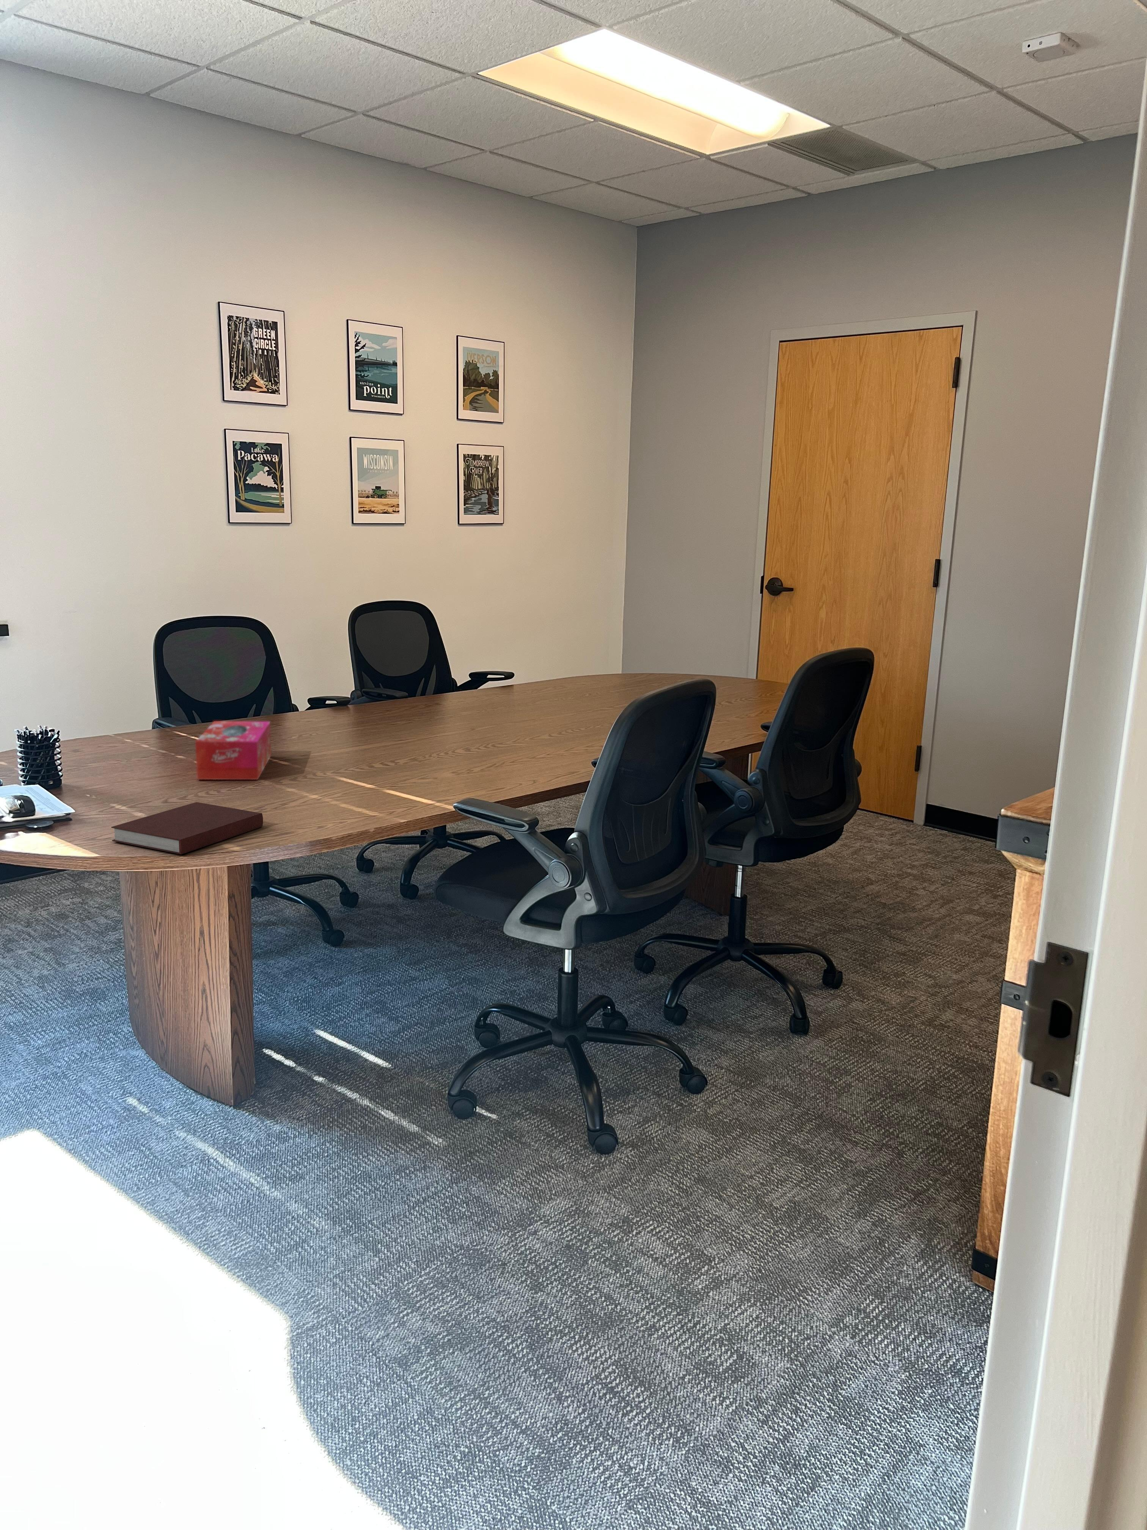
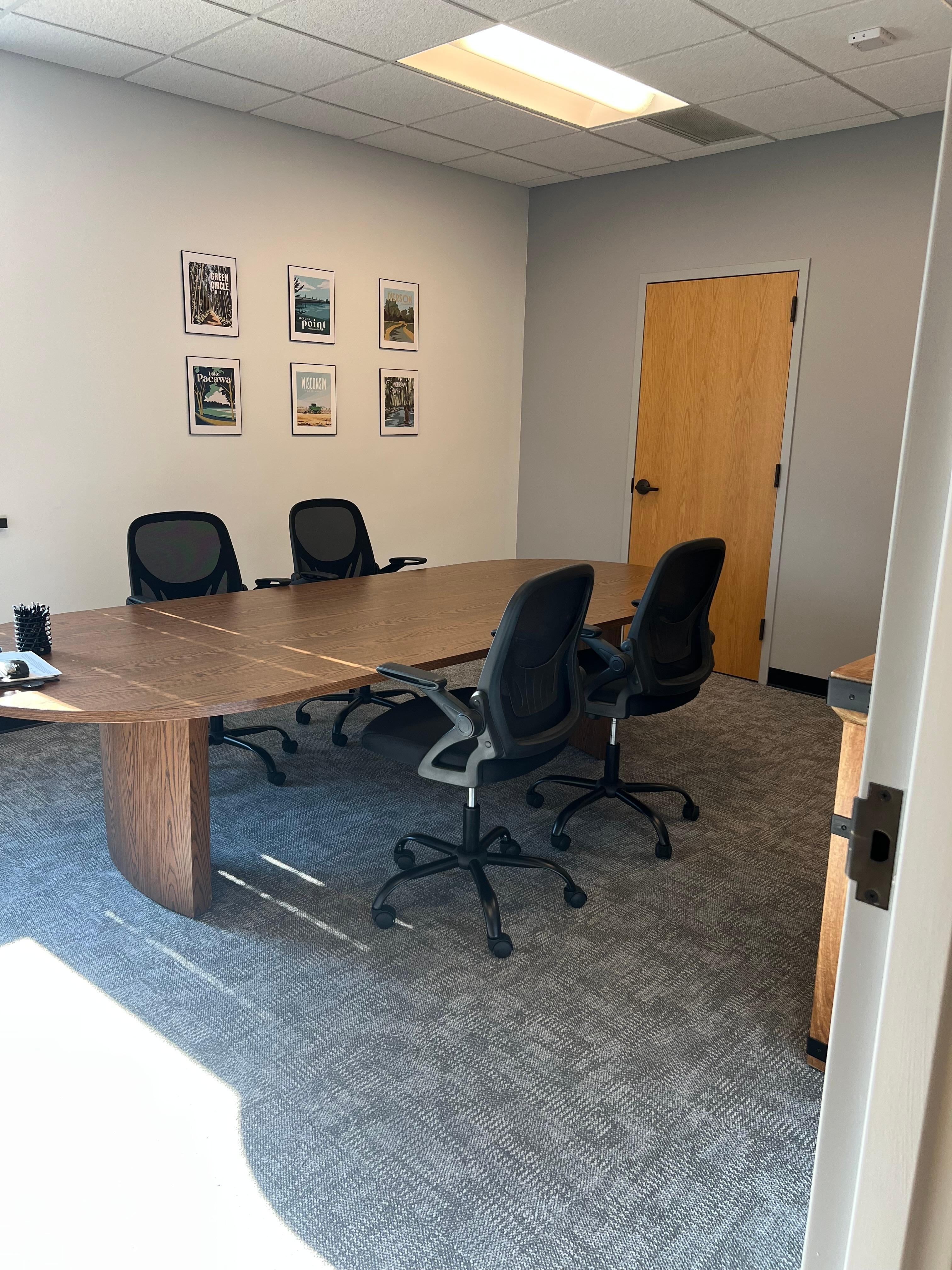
- tissue box (235, 749)
- notebook (189, 826)
